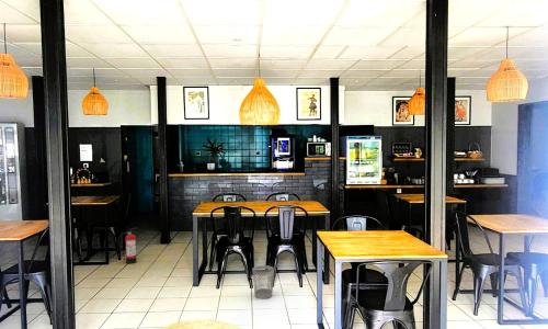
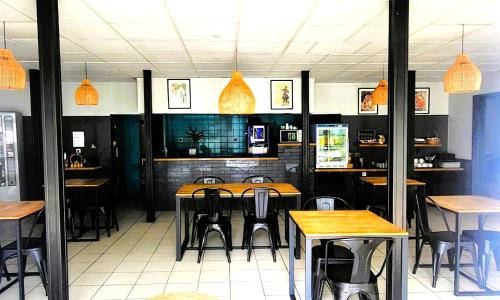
- fire extinguisher (128, 245)
- wastebasket (263, 282)
